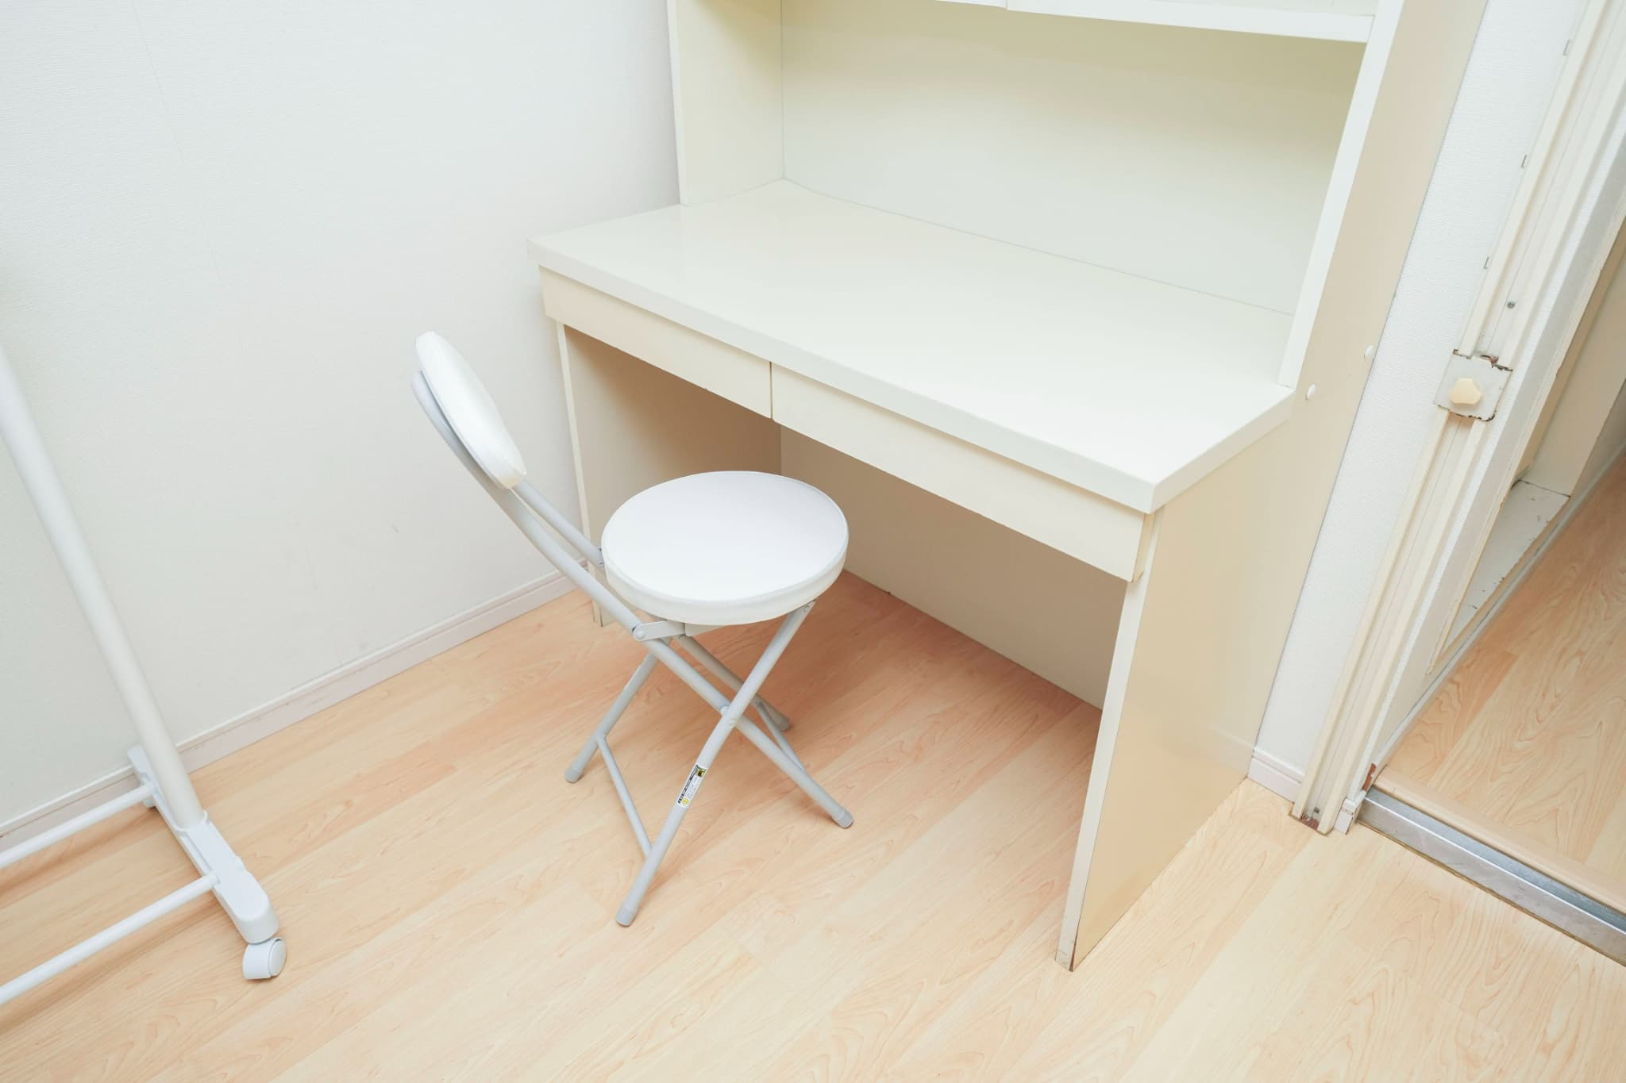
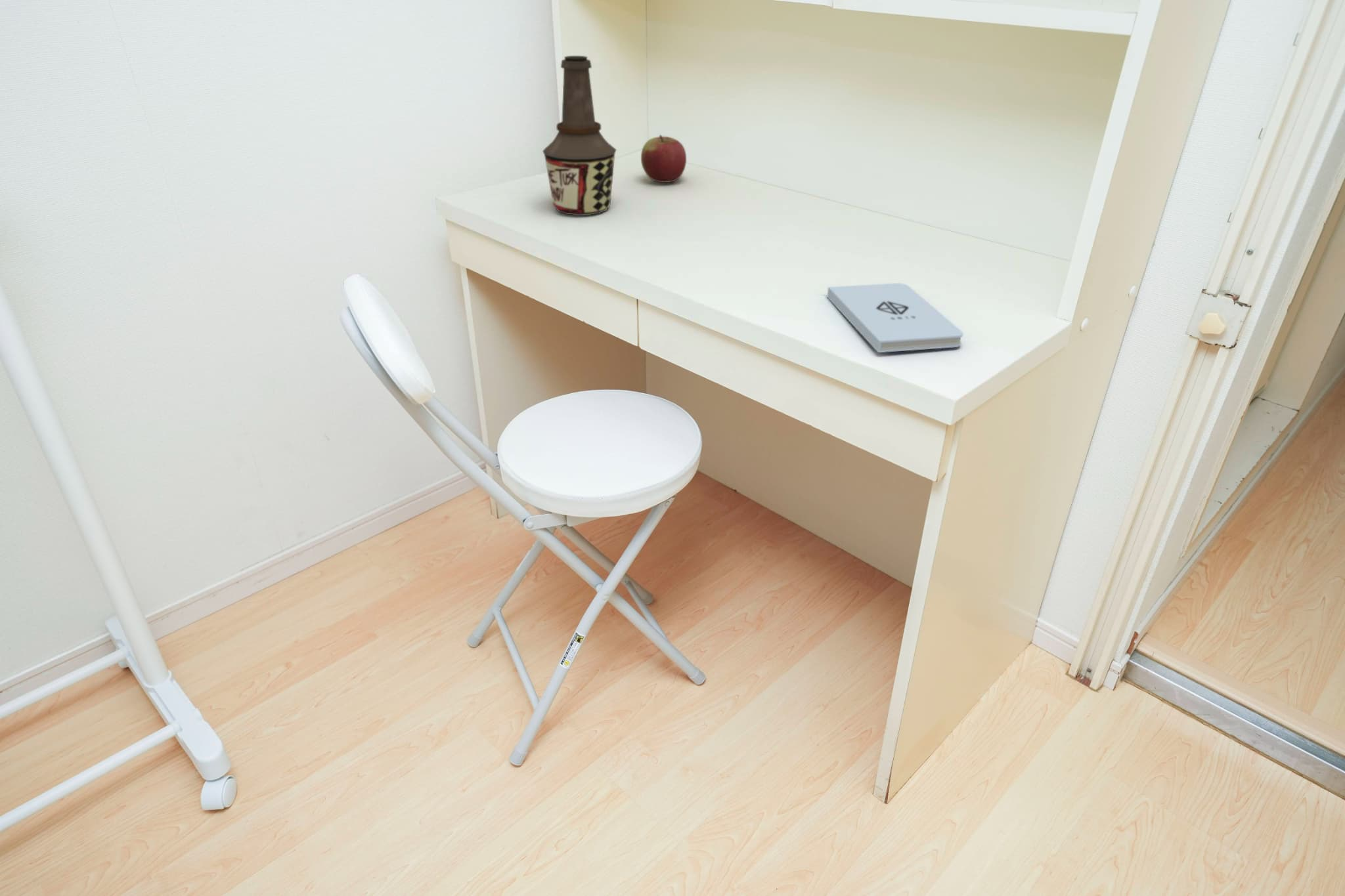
+ notepad (892, 315)
+ apple (663, 157)
+ bottle (577, 135)
